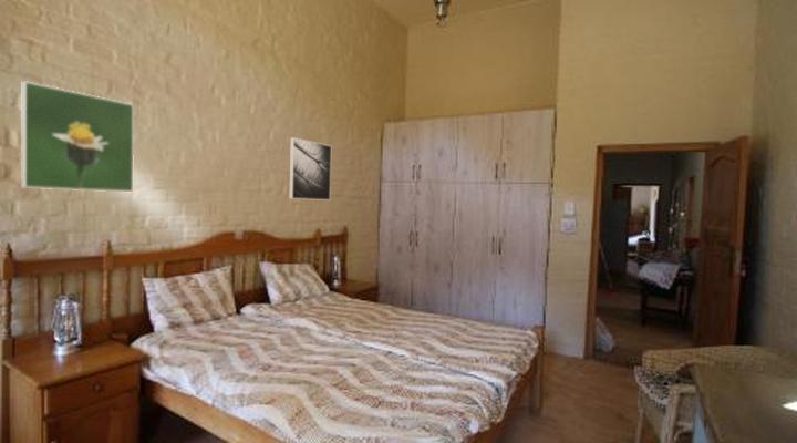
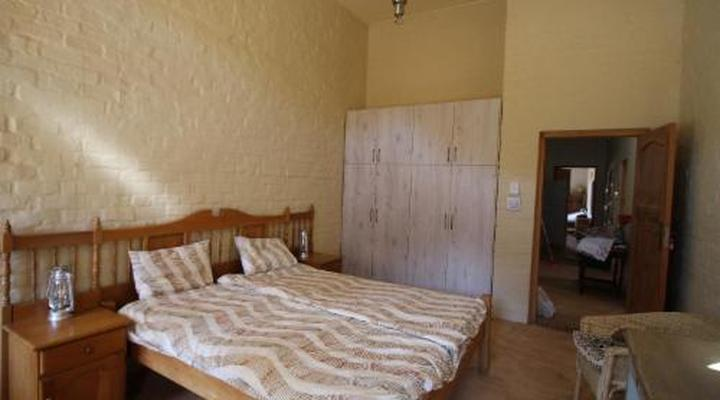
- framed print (82, 142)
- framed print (311, 171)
